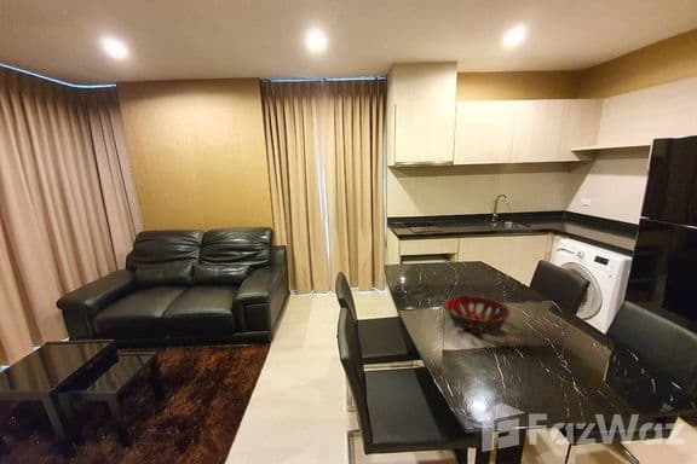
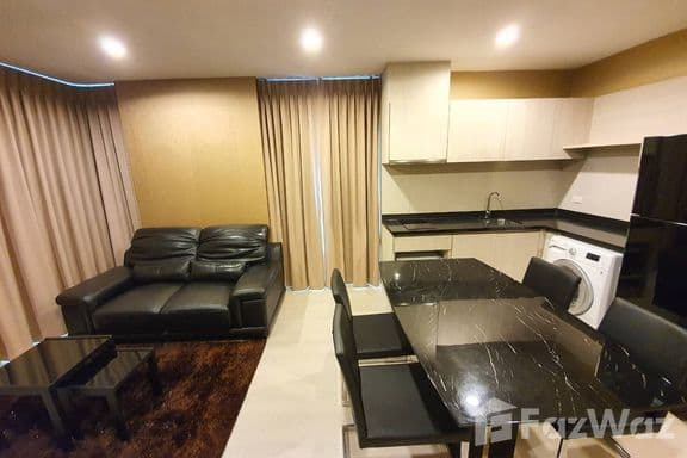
- decorative bowl (474, 315)
